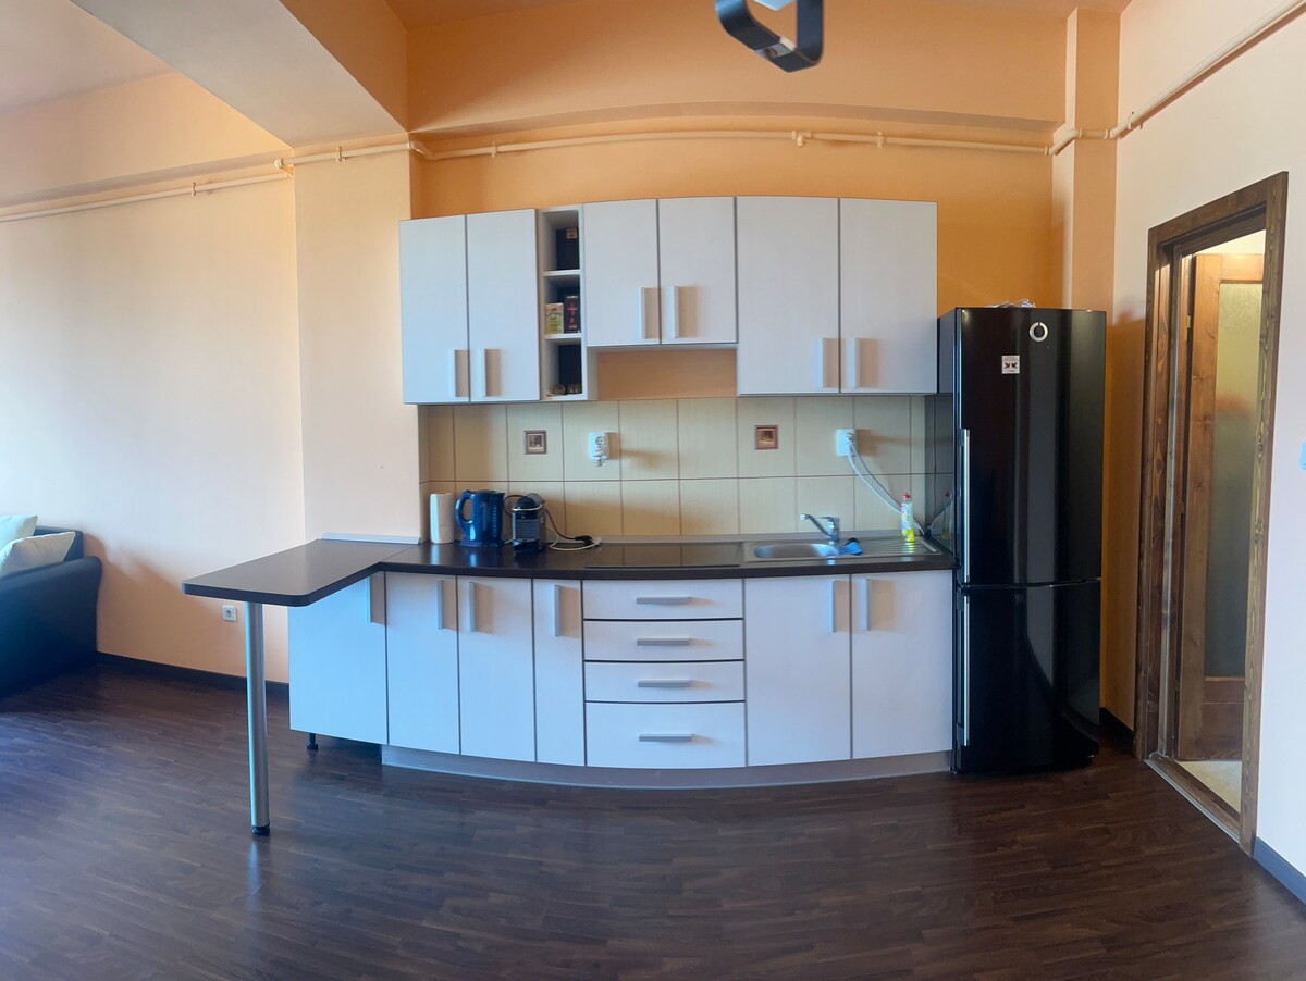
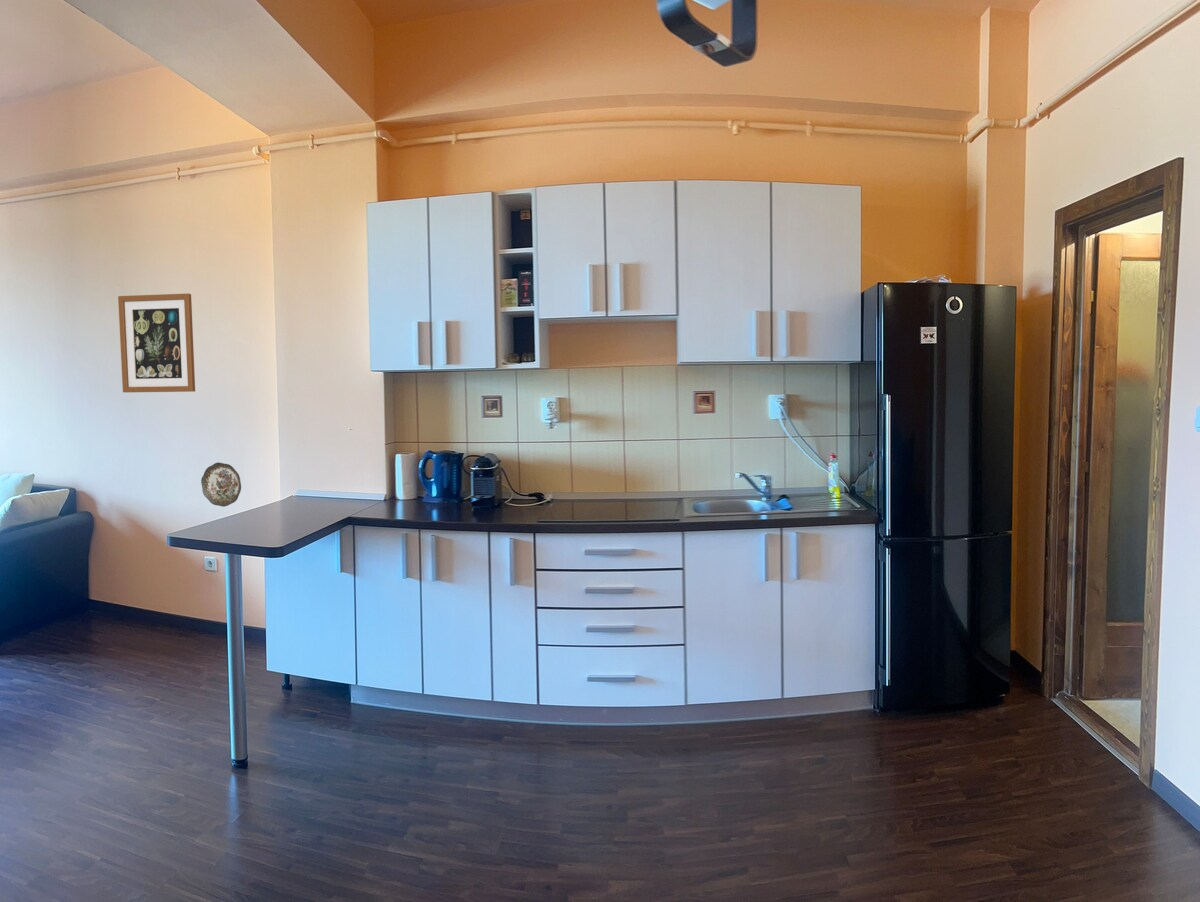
+ decorative plate (222, 484)
+ wall art (156, 343)
